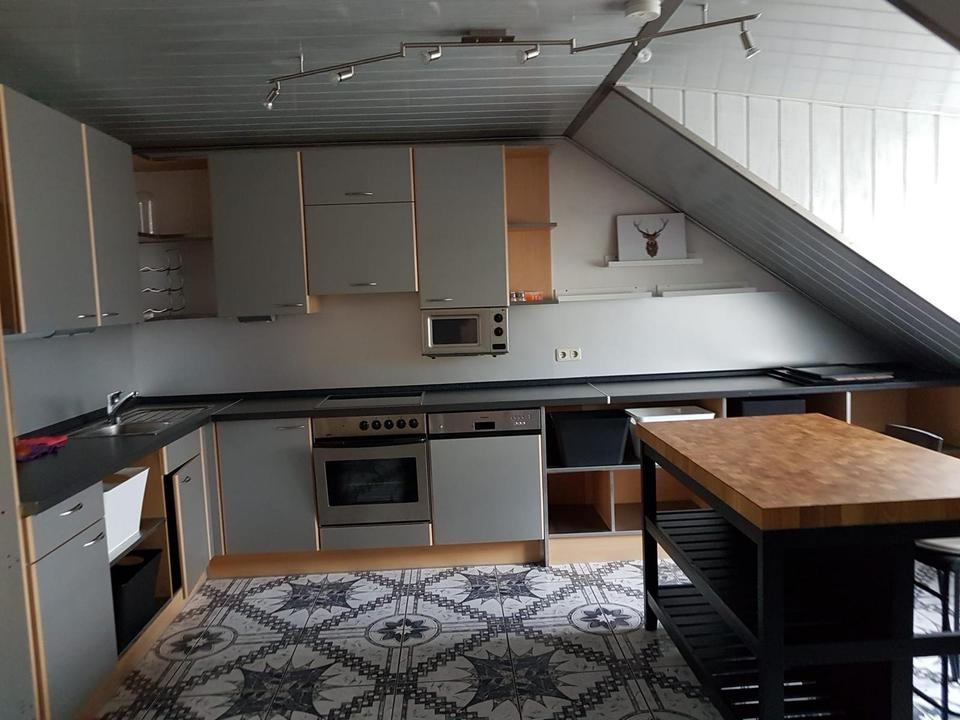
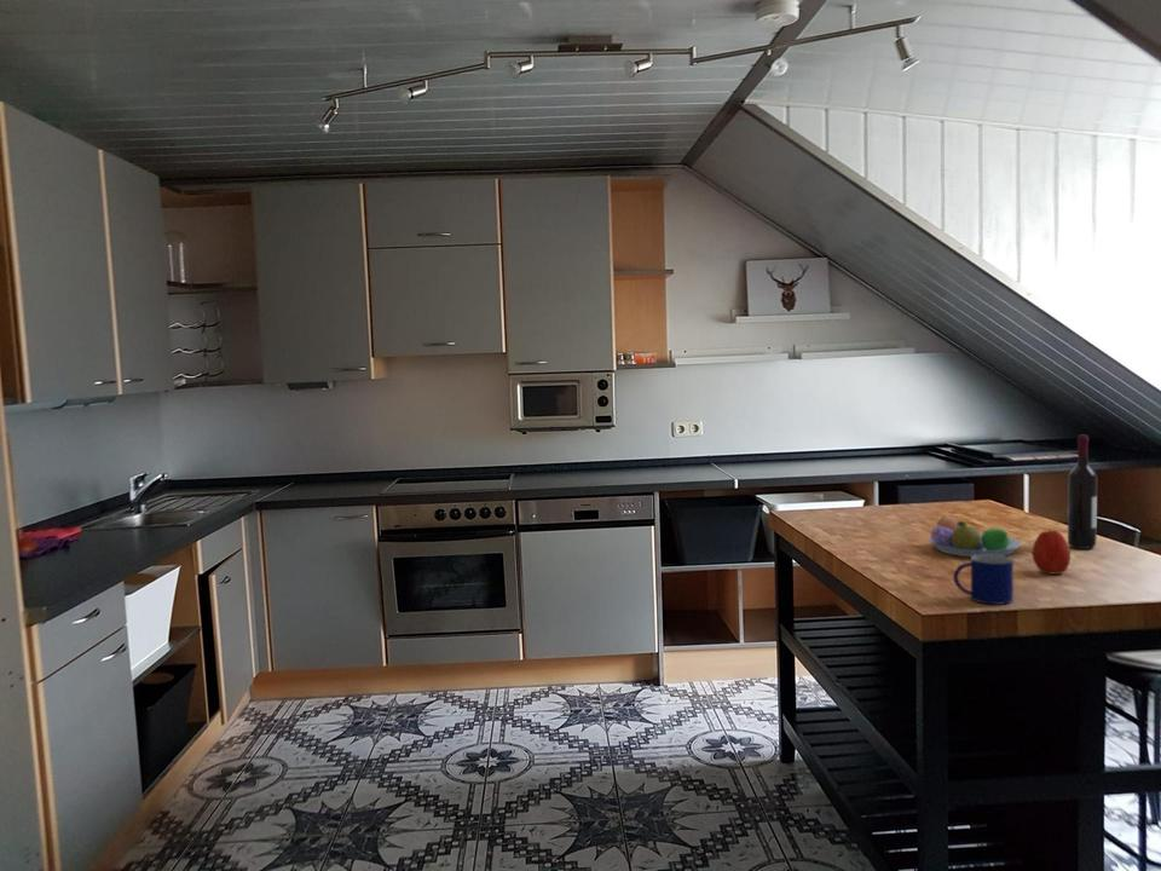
+ fruit bowl (975, 533)
+ mug (982, 578)
+ wine bottle (1082, 491)
+ apple (1051, 549)
